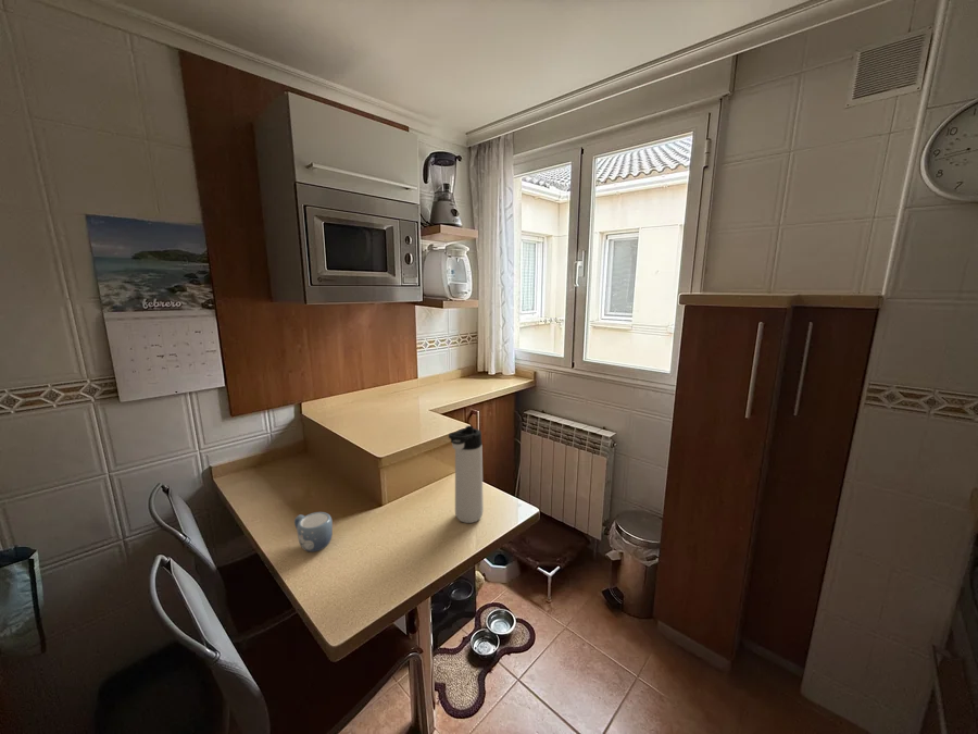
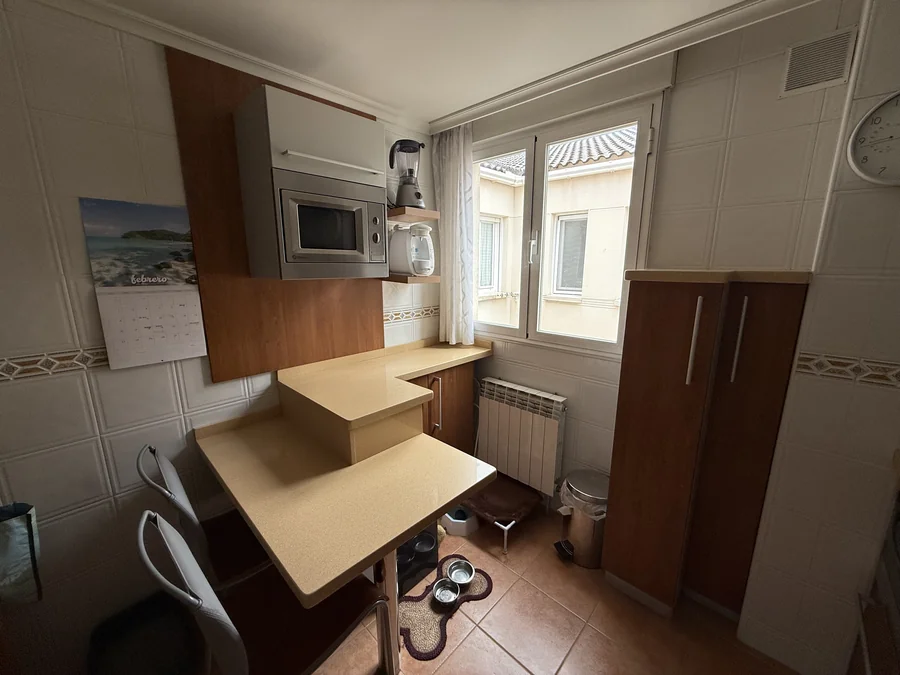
- thermos bottle (465, 475)
- mug (311, 531)
